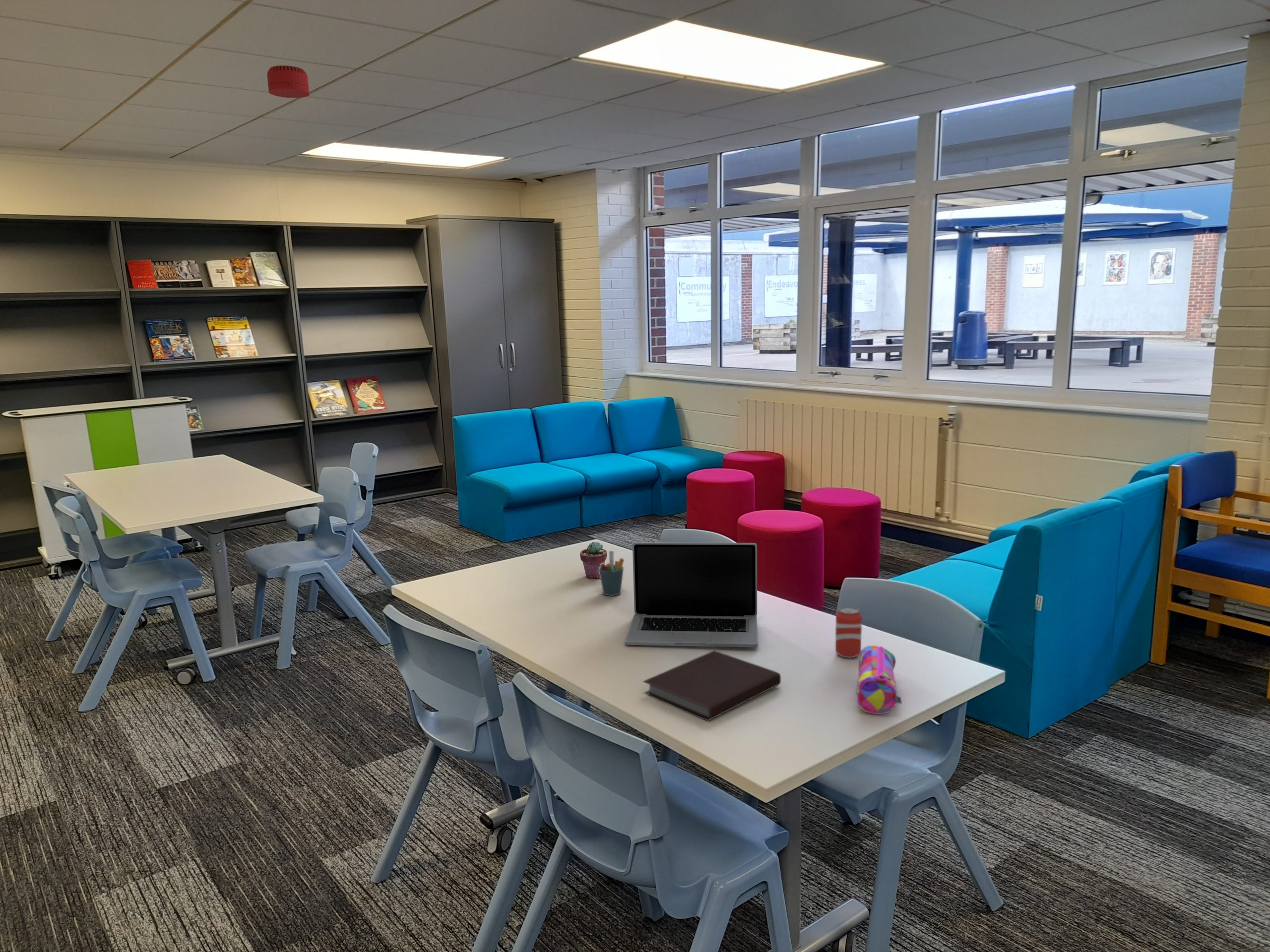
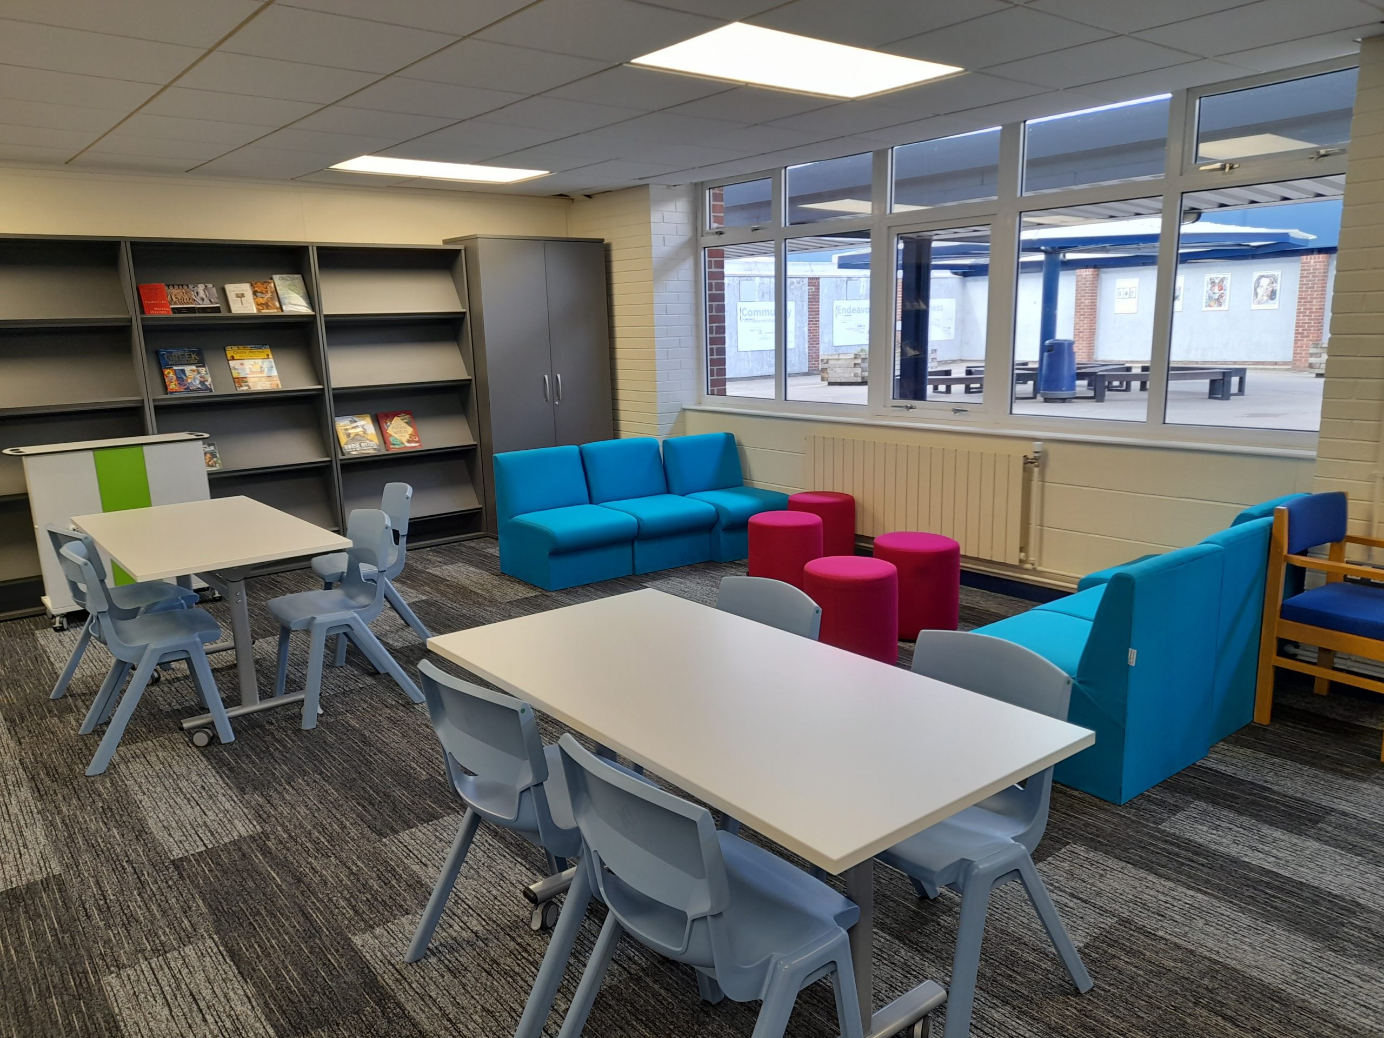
- beverage can (848, 632)
- pencil case (877, 677)
- laptop (693, 594)
- notebook (712, 683)
- potted succulent (594, 559)
- smoke detector (288, 81)
- pen holder (612, 574)
